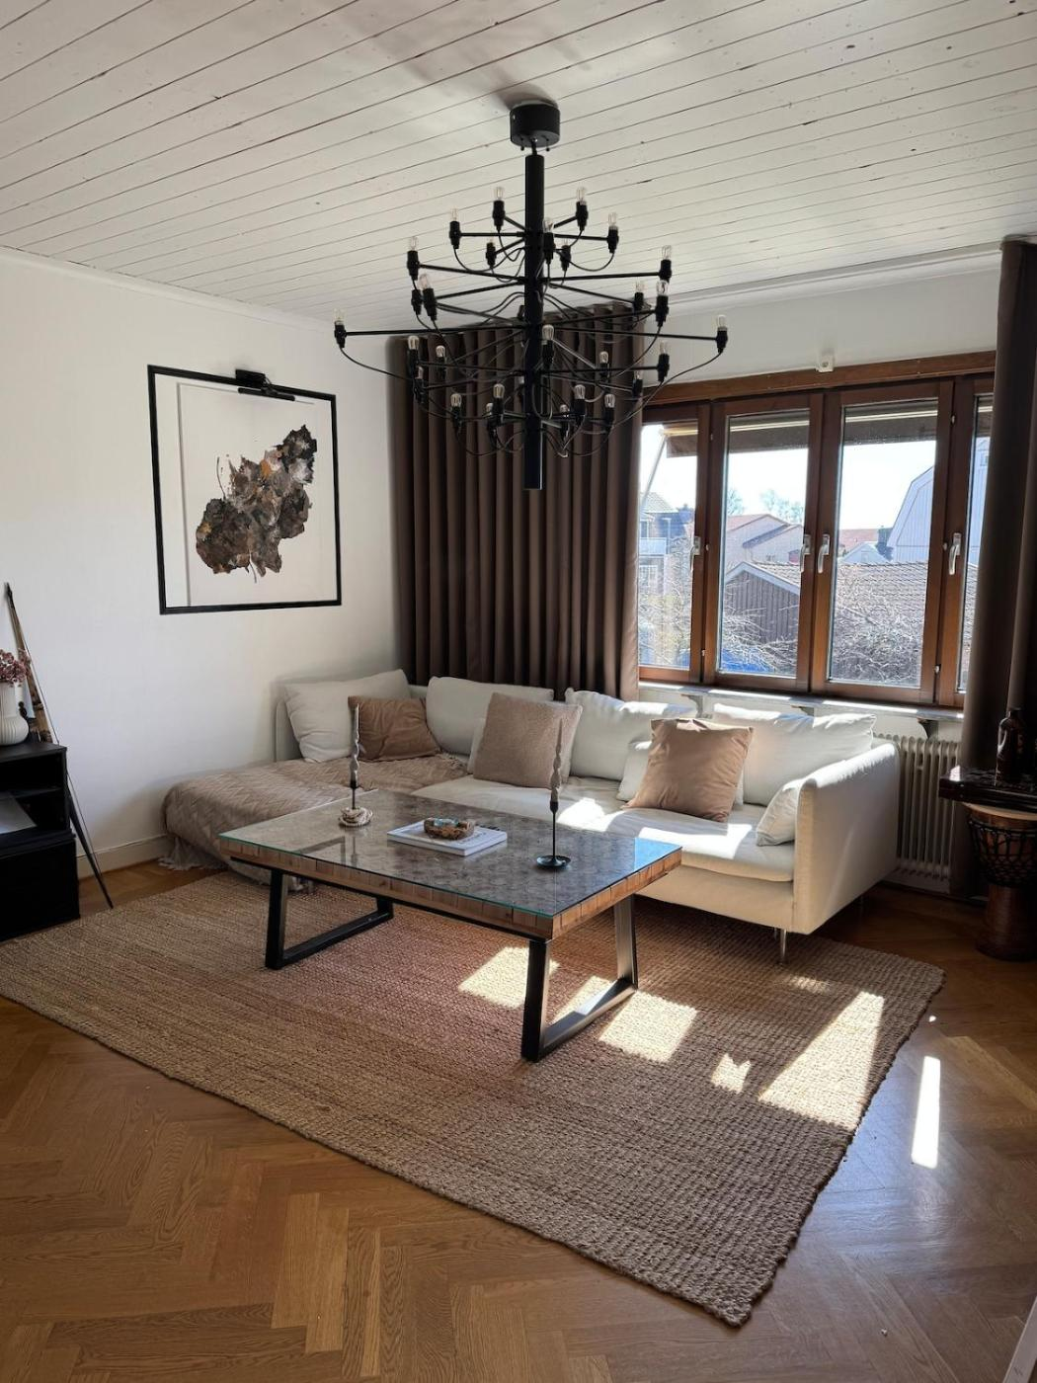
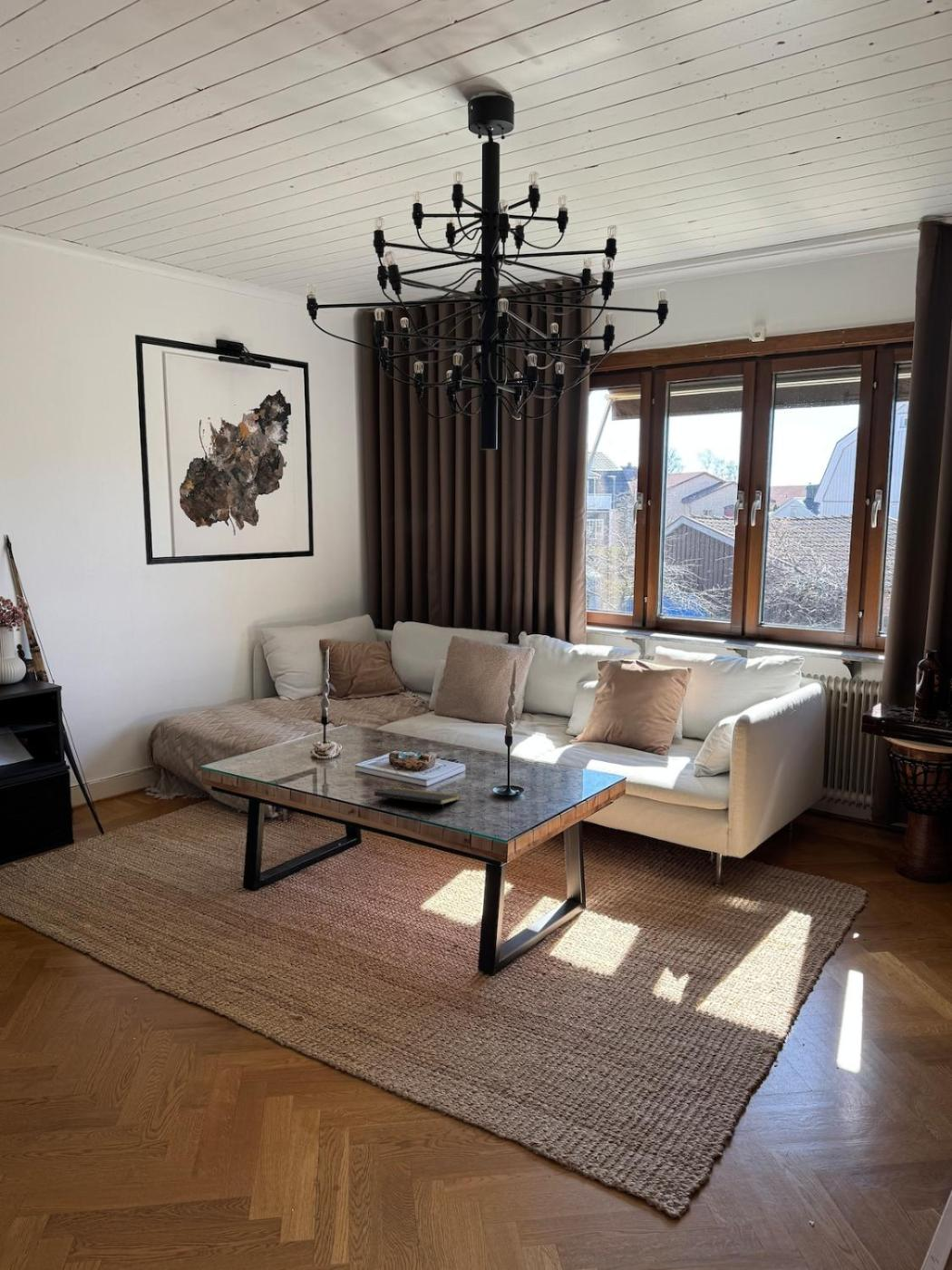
+ notepad (417, 796)
